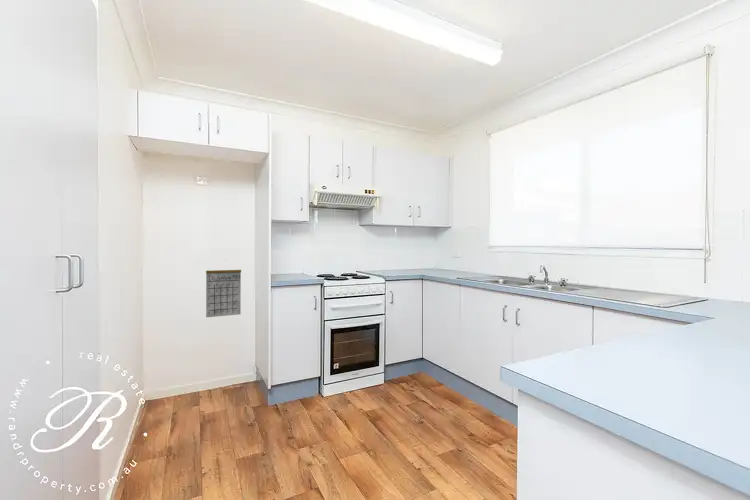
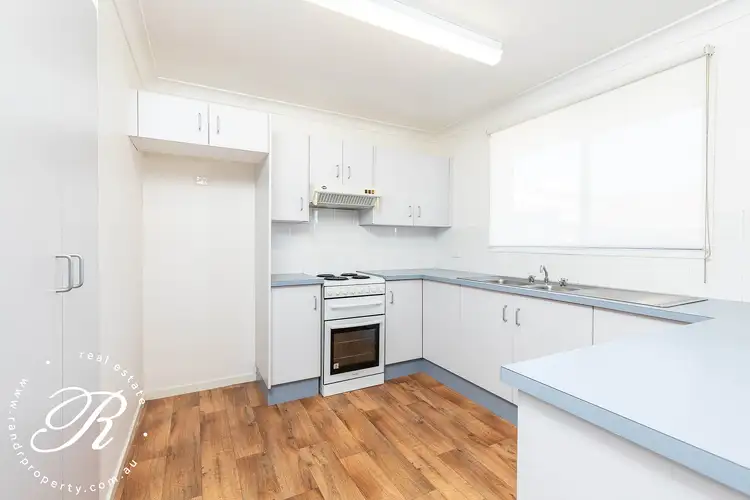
- calendar (223, 287)
